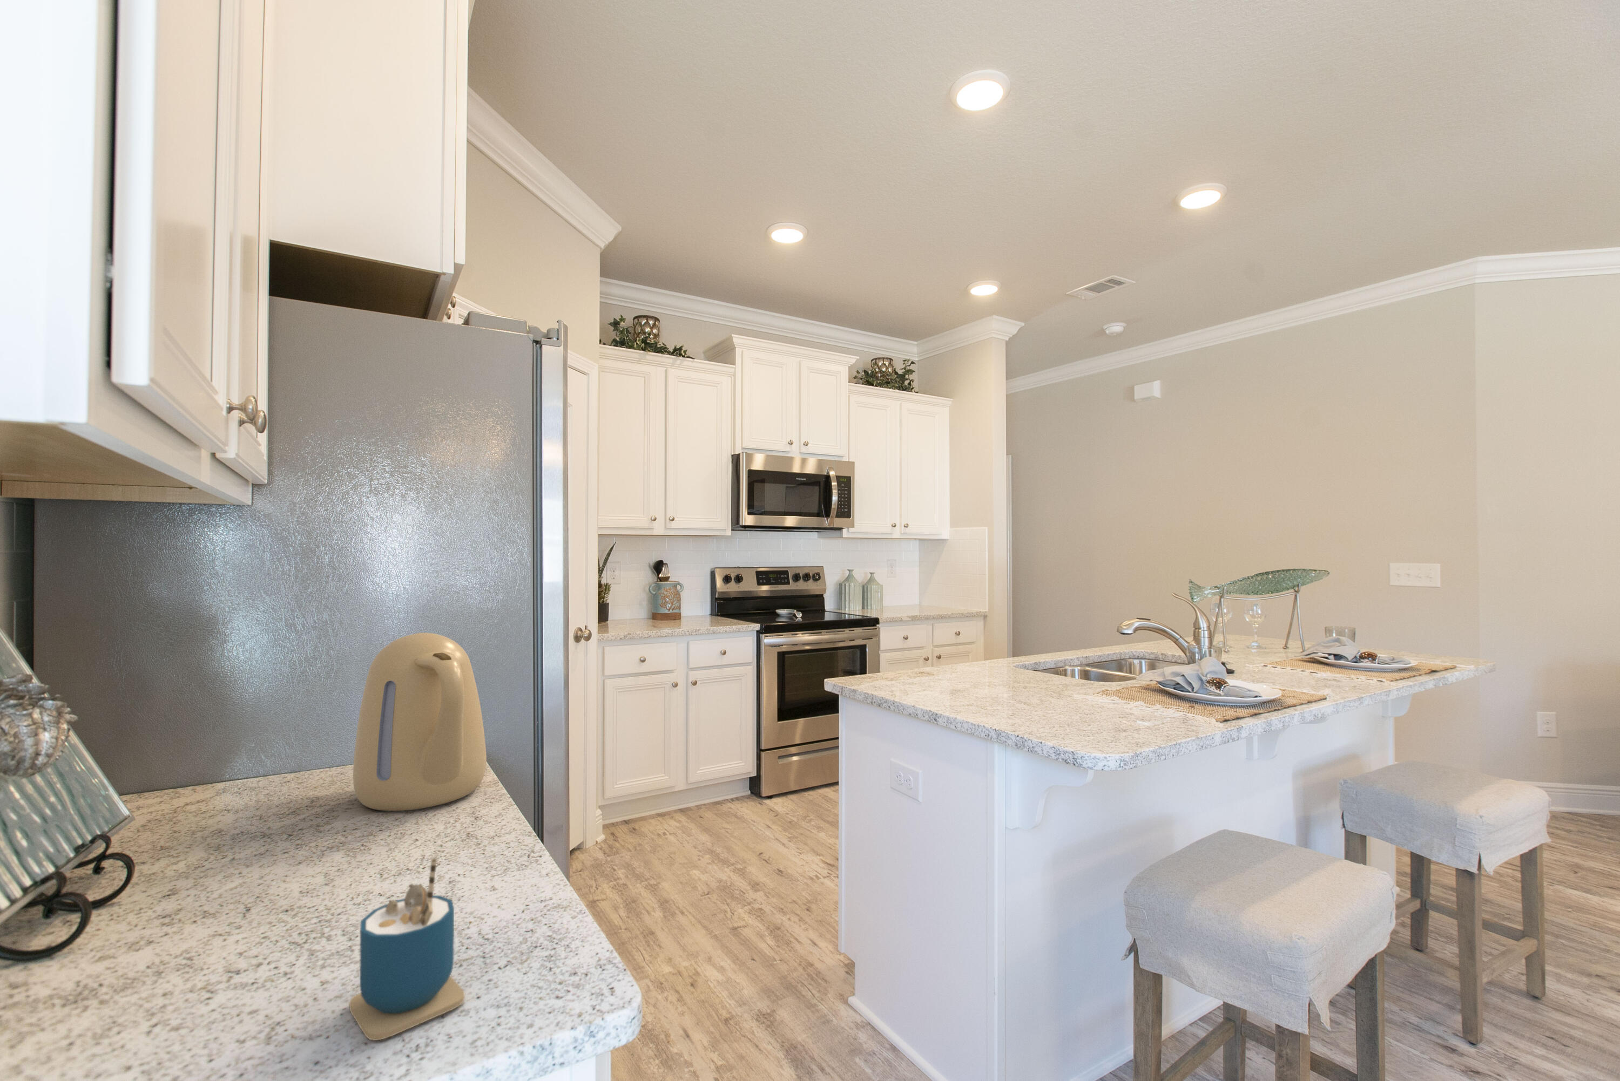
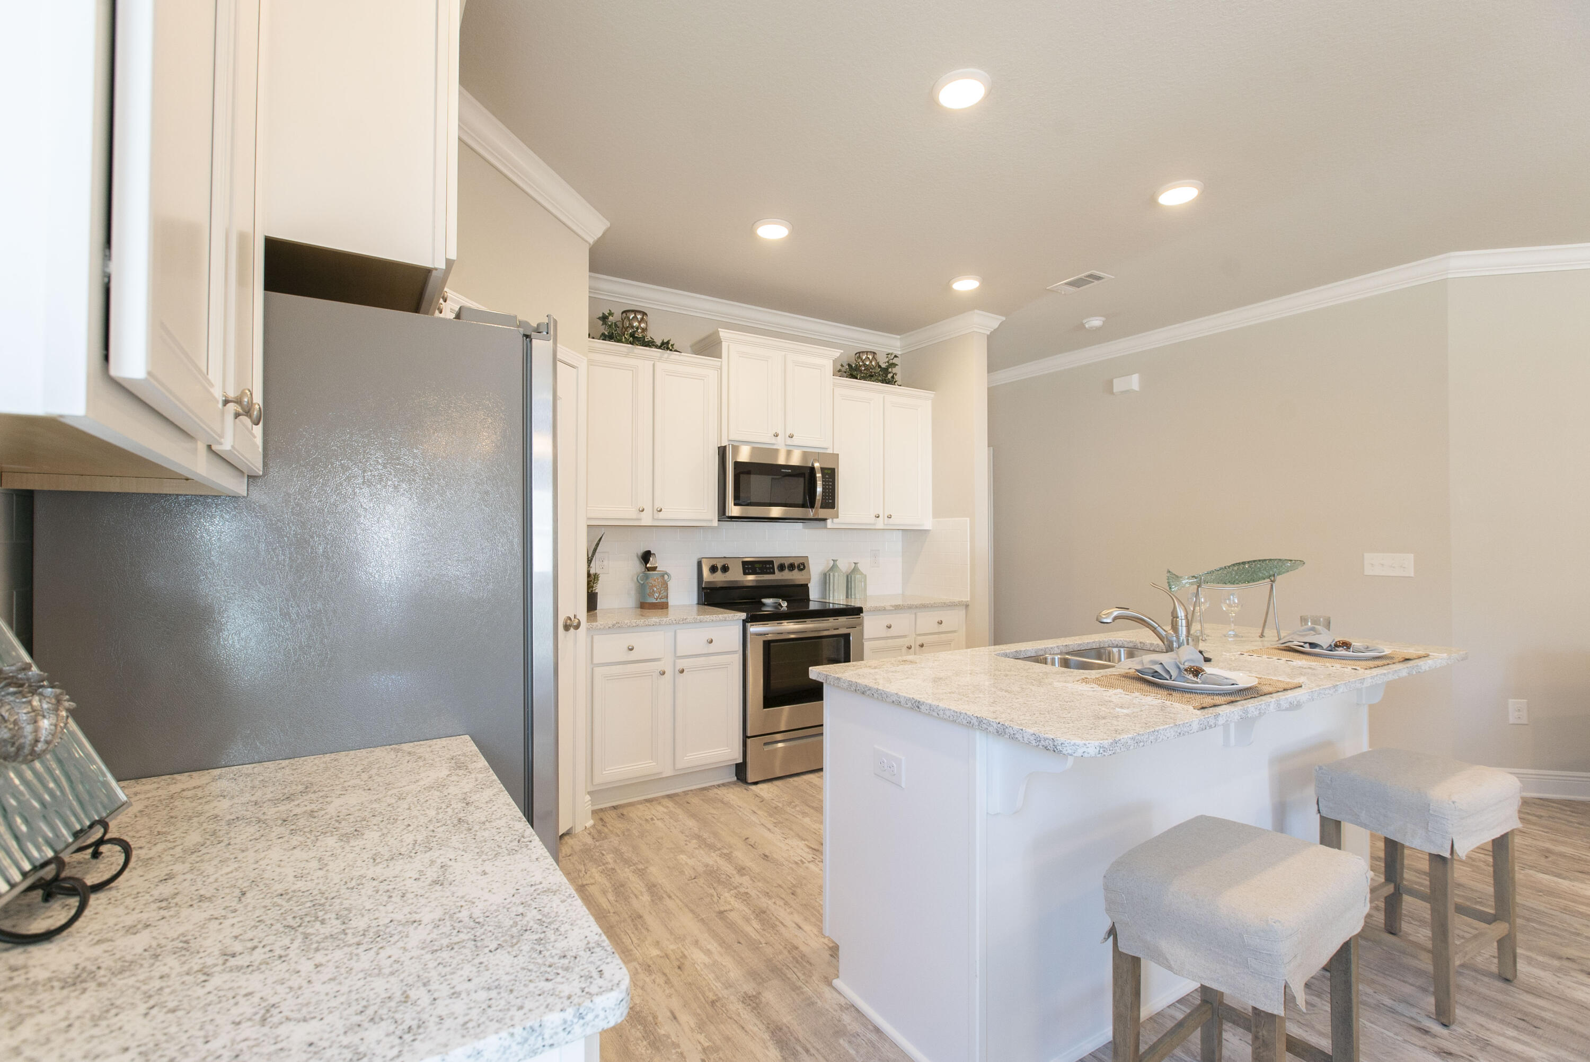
- cup (408, 928)
- kettle (425, 714)
